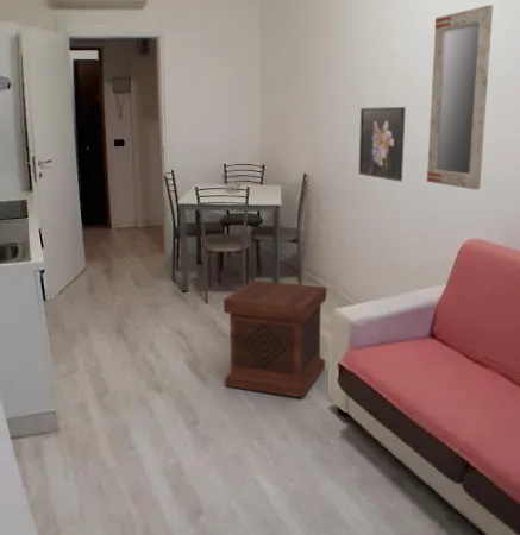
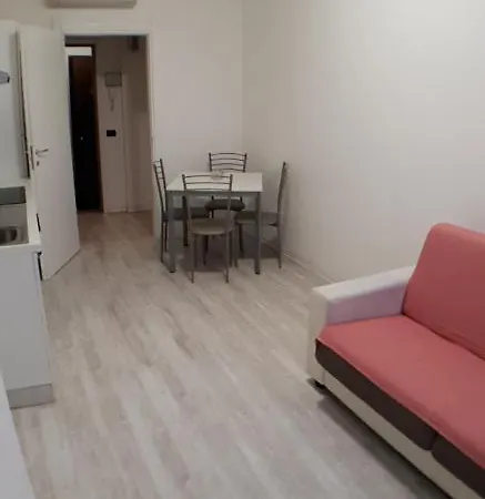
- side table (276, 335)
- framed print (380, 143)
- home mirror (456, 101)
